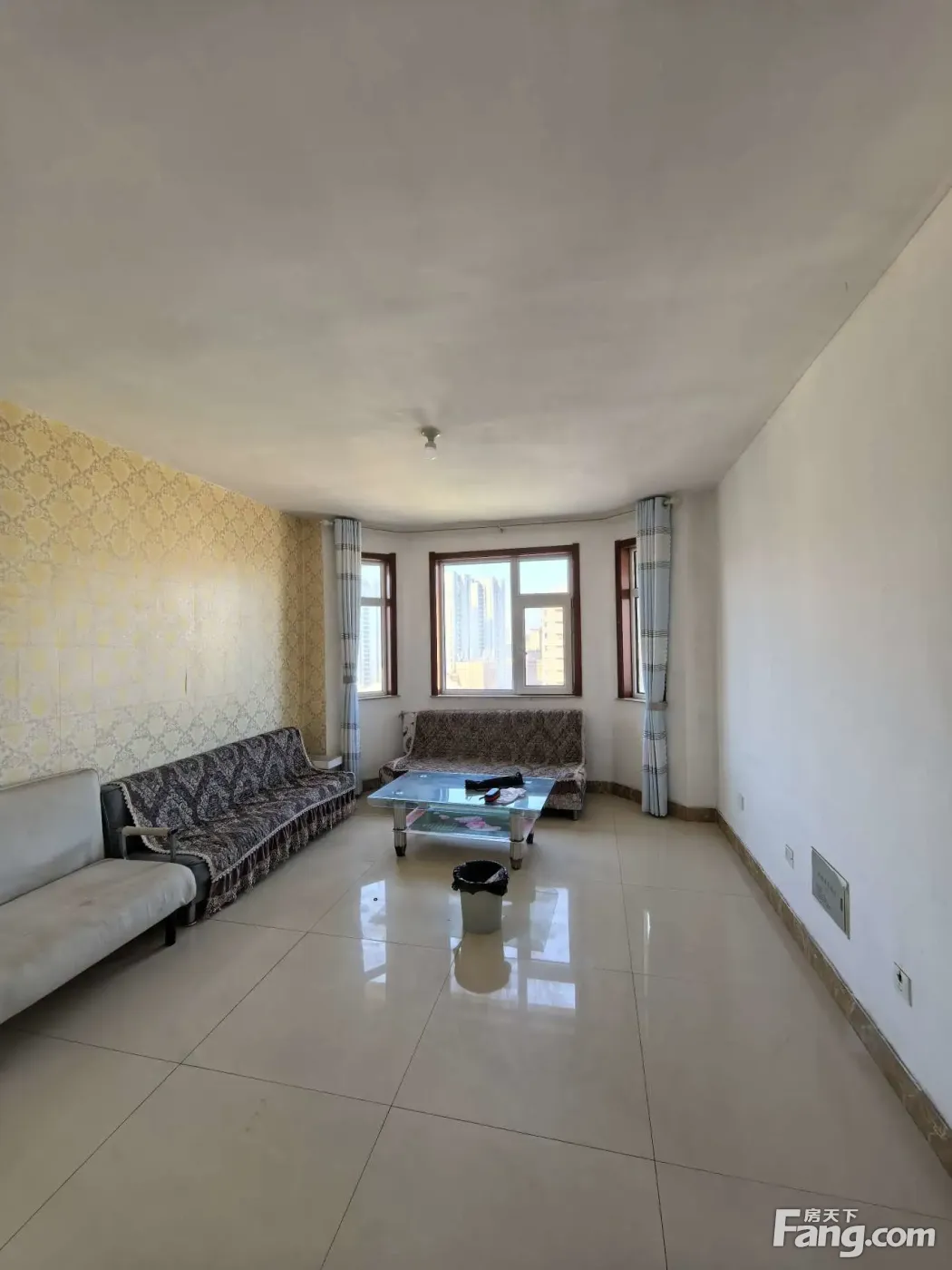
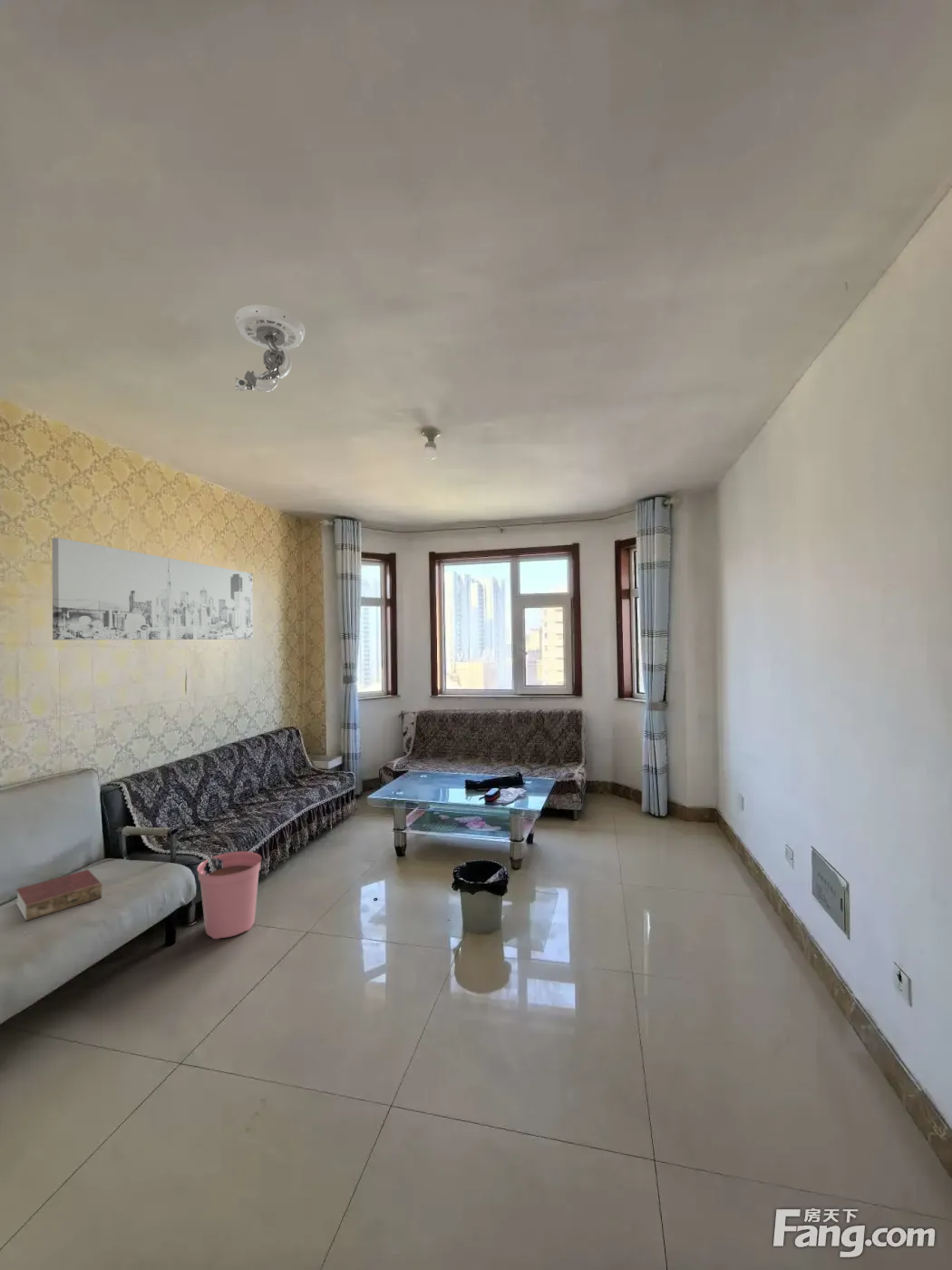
+ book (59, 893)
+ plant pot (230, 894)
+ security camera (270, 357)
+ wall art (174, 599)
